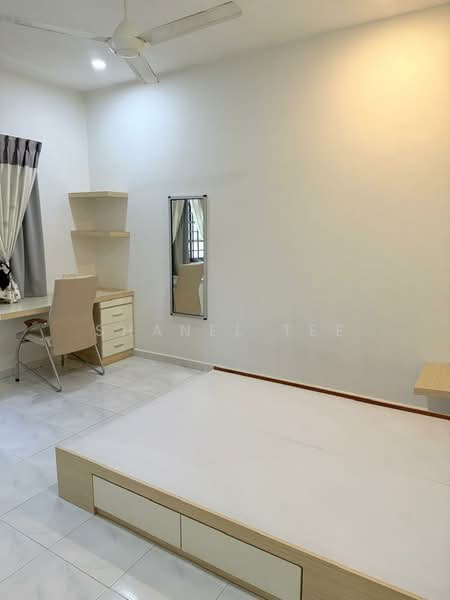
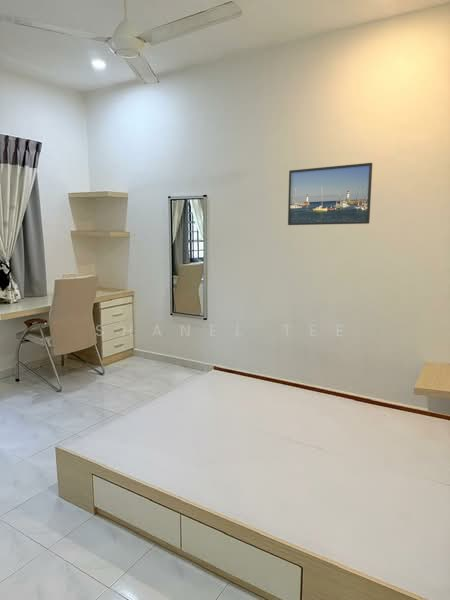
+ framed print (327, 195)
